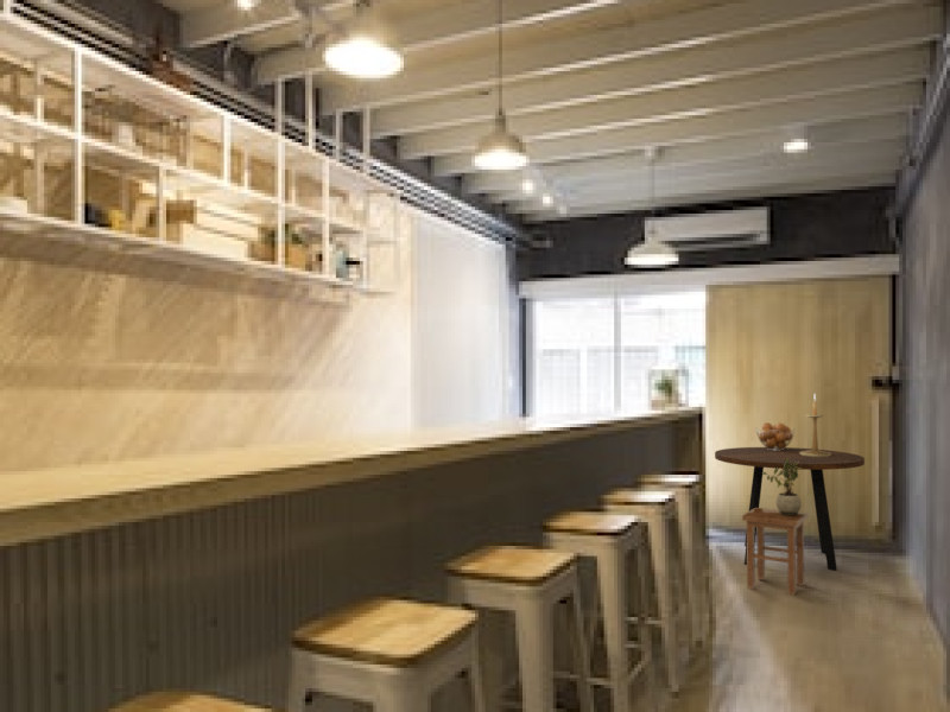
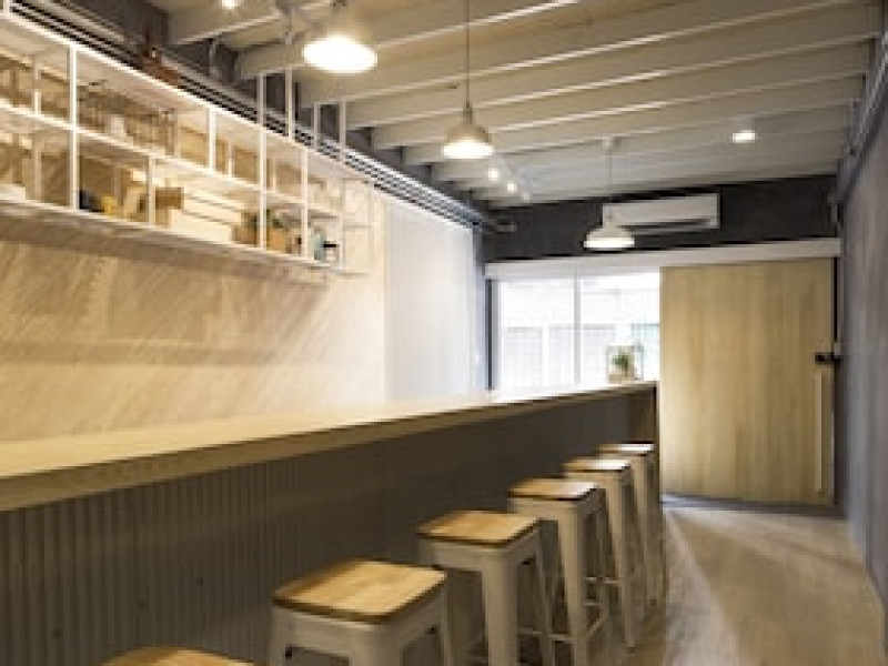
- fruit basket (774, 436)
- potted plant (783, 485)
- candlestick (815, 422)
- stool (775, 549)
- dining table (815, 504)
